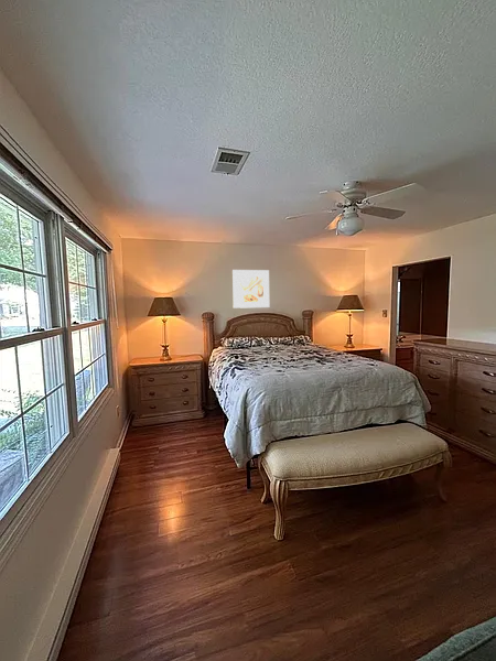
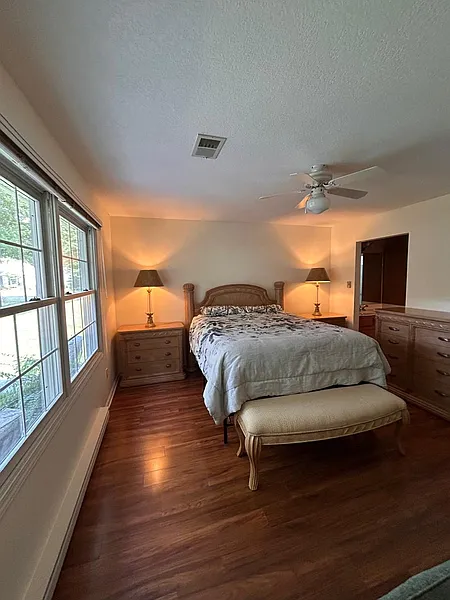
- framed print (250, 289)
